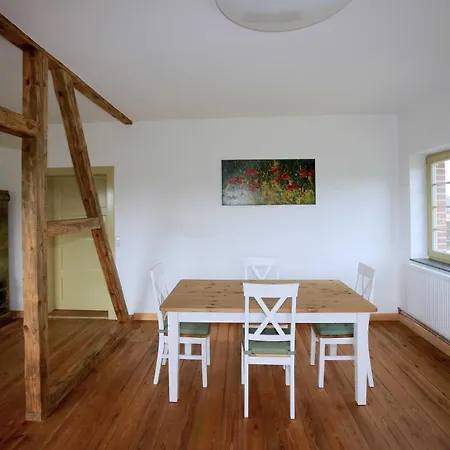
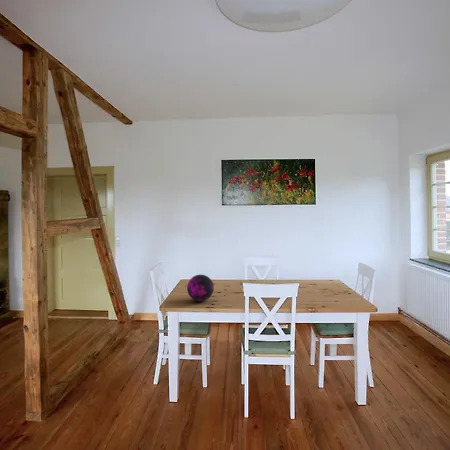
+ decorative orb (200, 287)
